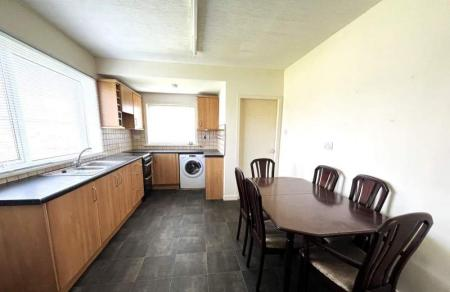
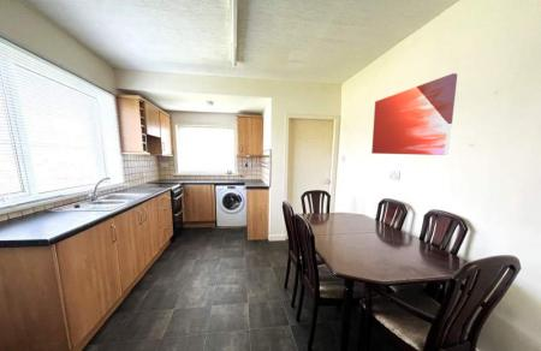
+ wall art (404, 123)
